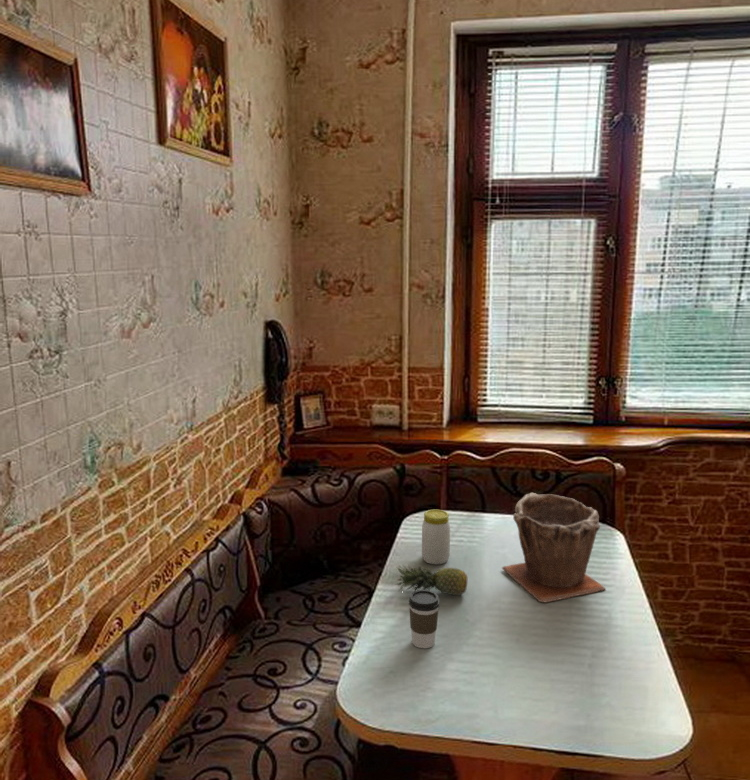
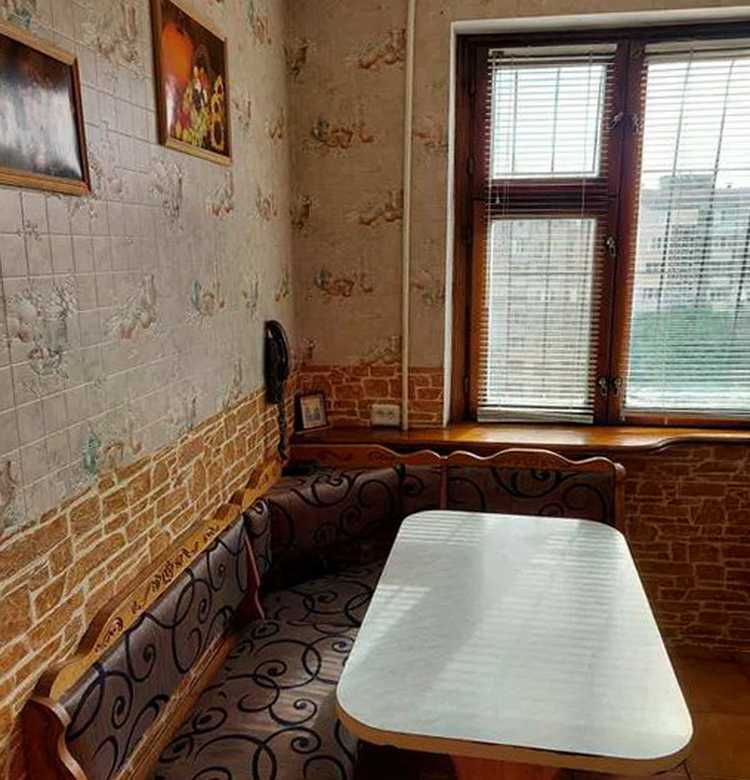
- jar (435, 536)
- plant pot (553, 542)
- fruit (430, 578)
- coffee cup (423, 619)
